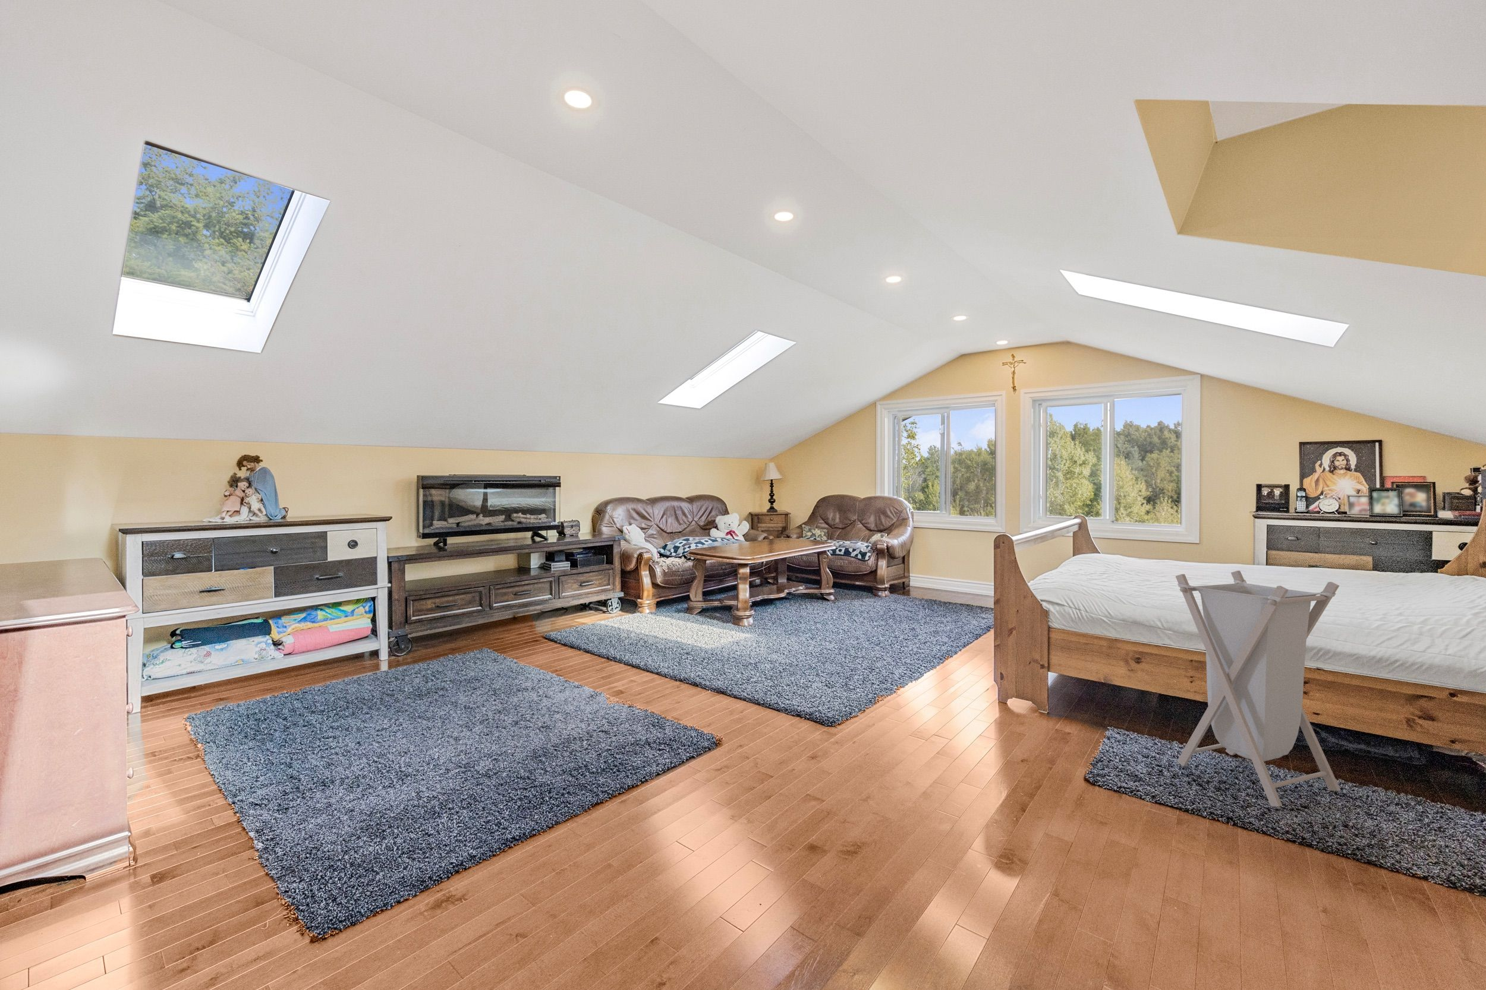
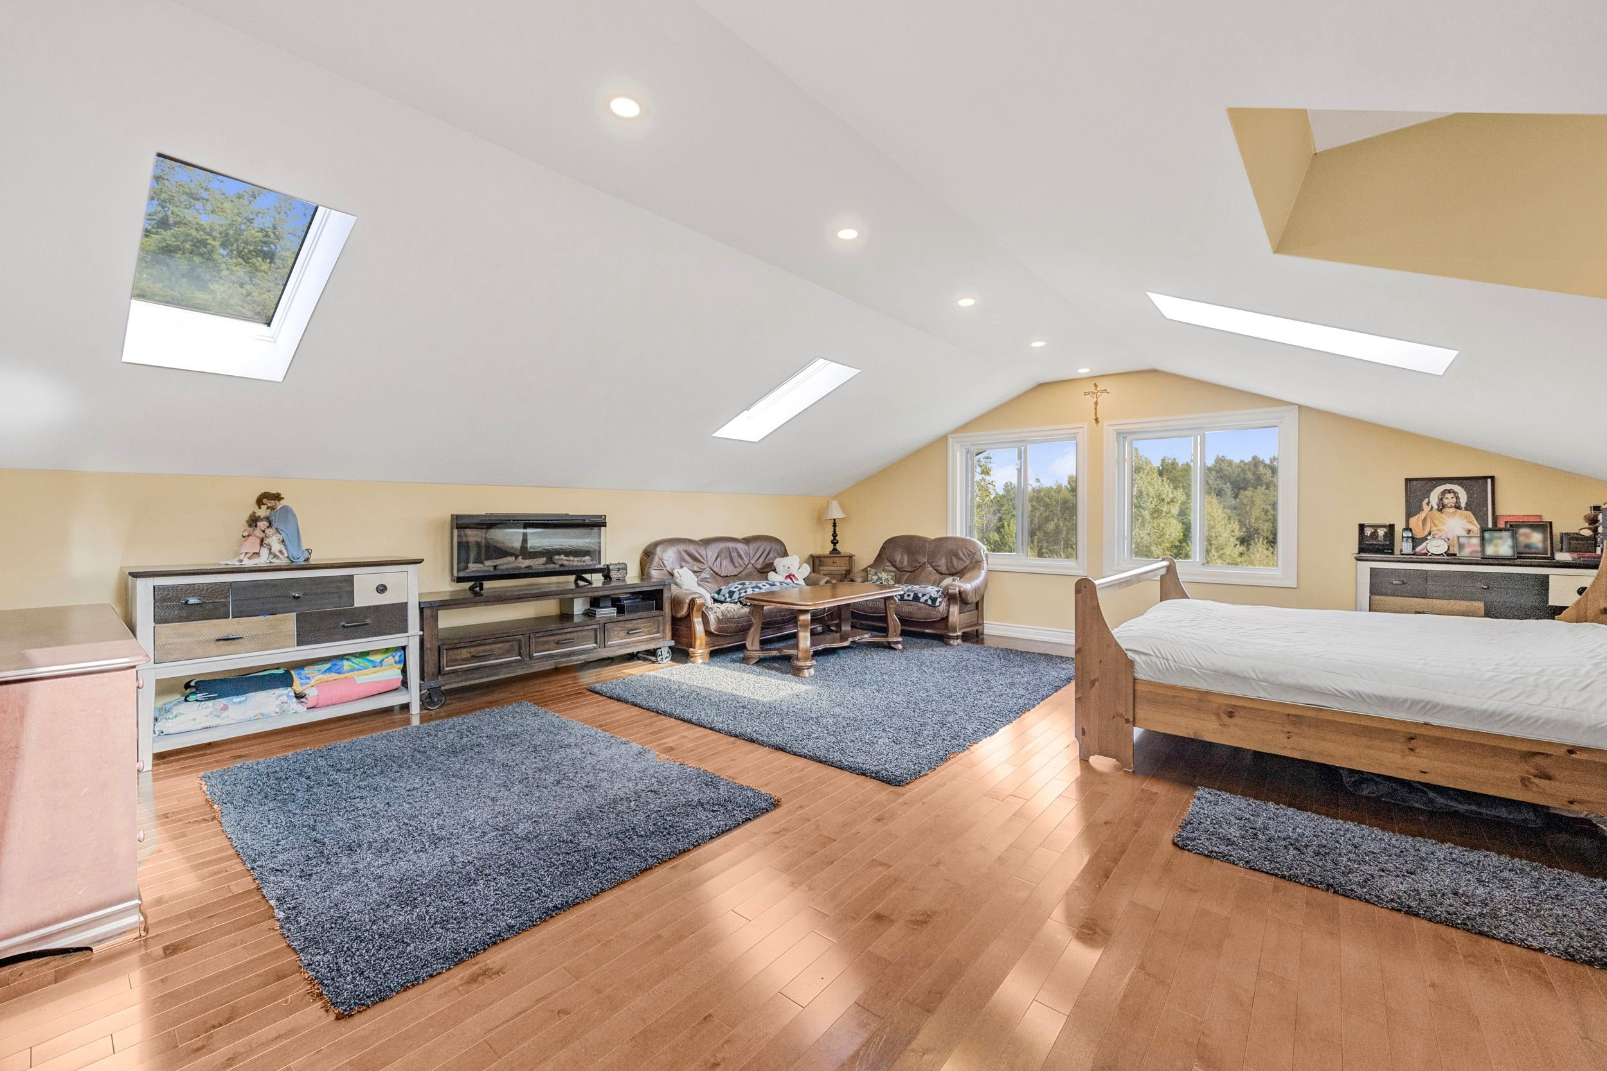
- laundry hamper (1254, 677)
